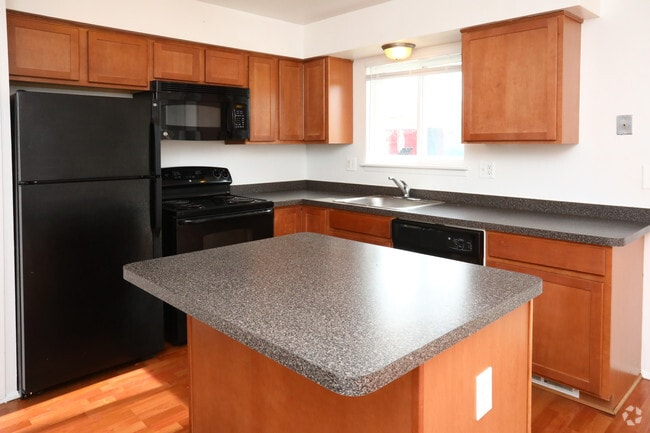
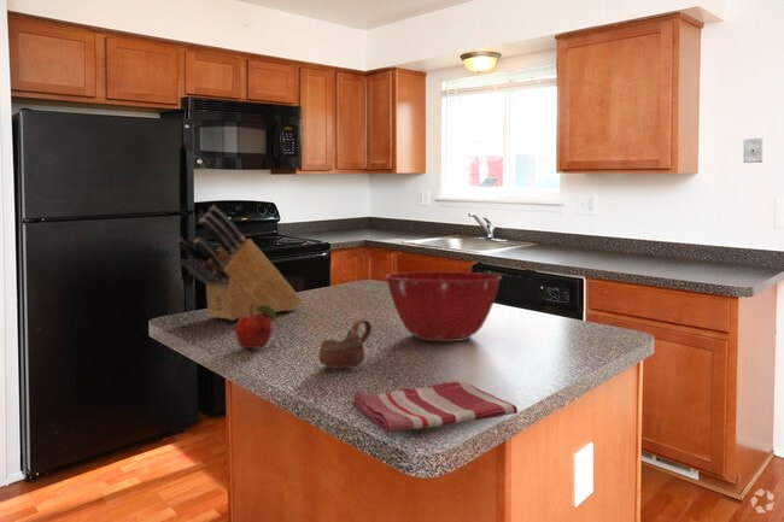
+ fruit (256, 325)
+ mixing bowl (443, 305)
+ dish towel (432, 404)
+ knife block (241, 260)
+ cup (347, 345)
